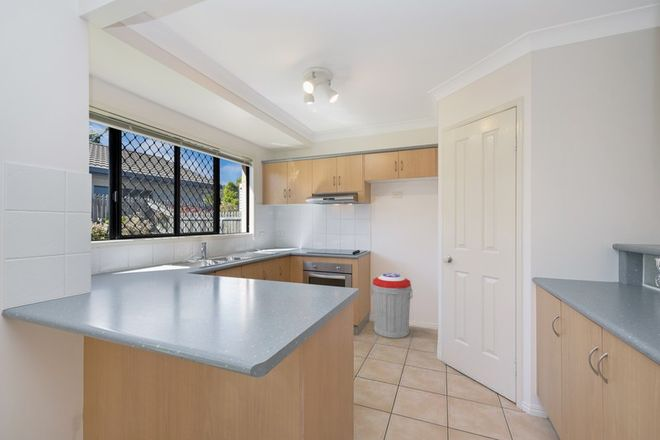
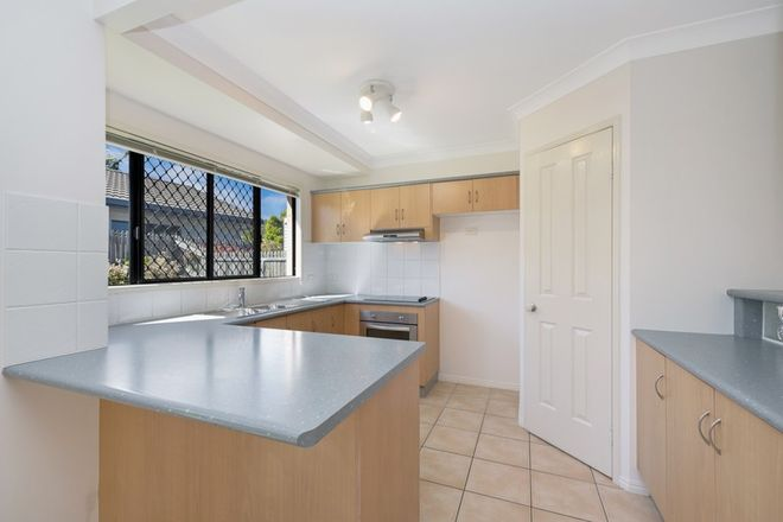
- trash can (391, 303)
